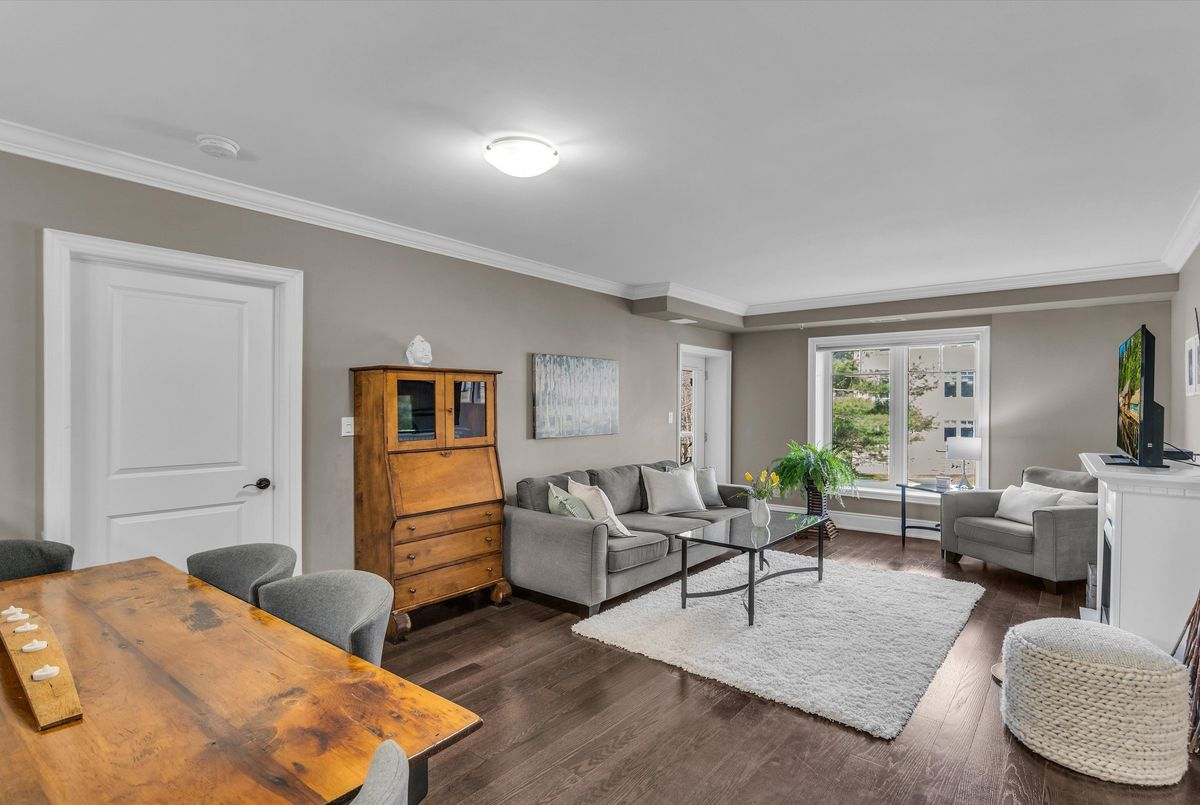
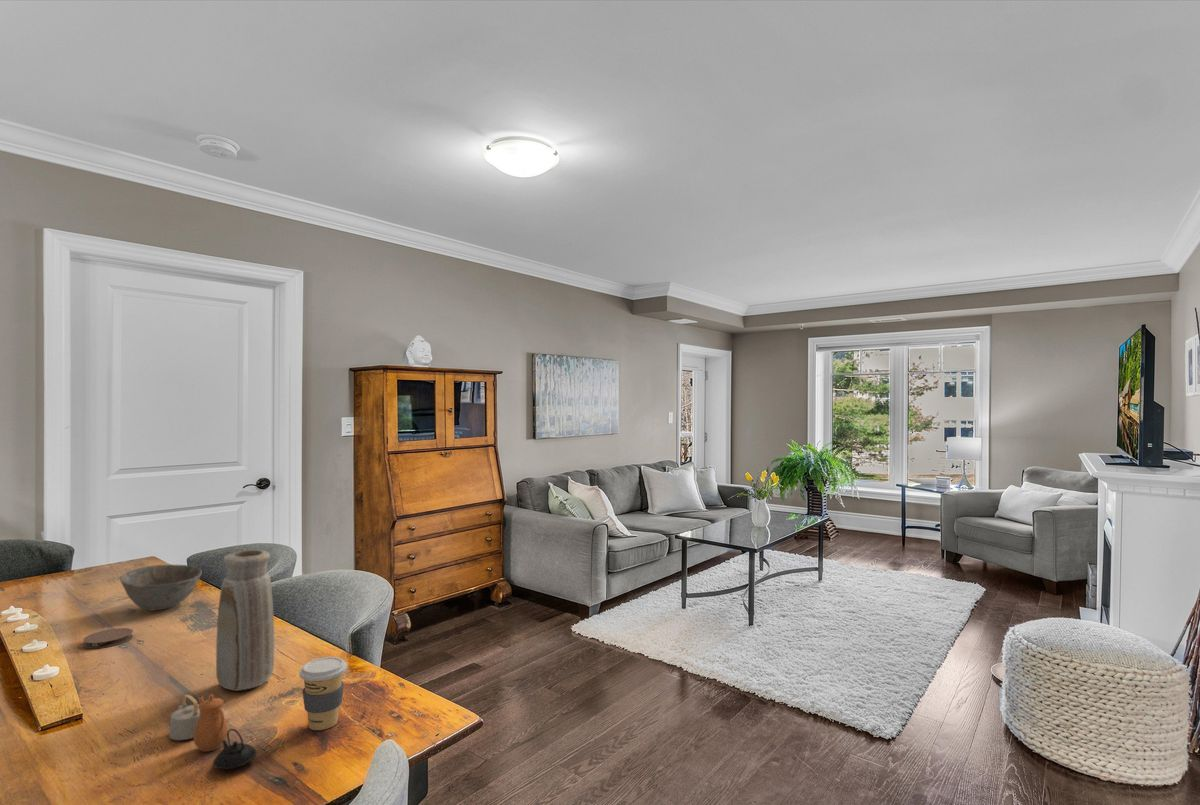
+ bowl (162, 589)
+ vase (245, 618)
+ coaster (108, 637)
+ teapot (209, 719)
+ coffee cup (323, 693)
